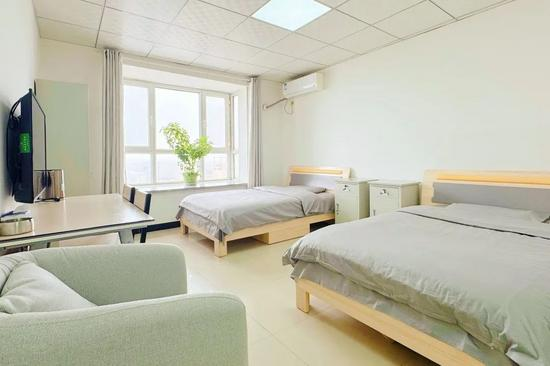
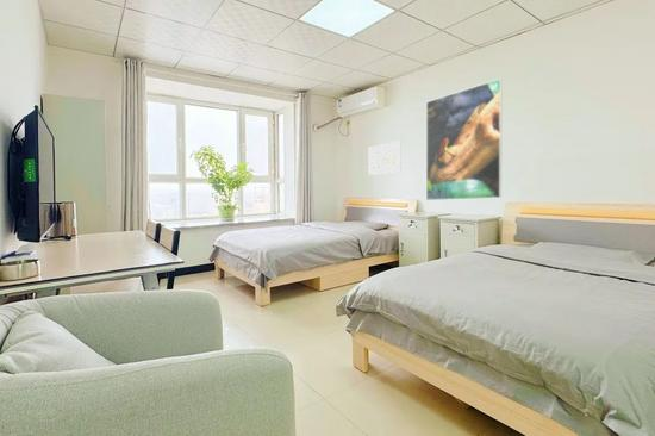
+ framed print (460, 145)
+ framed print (383, 158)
